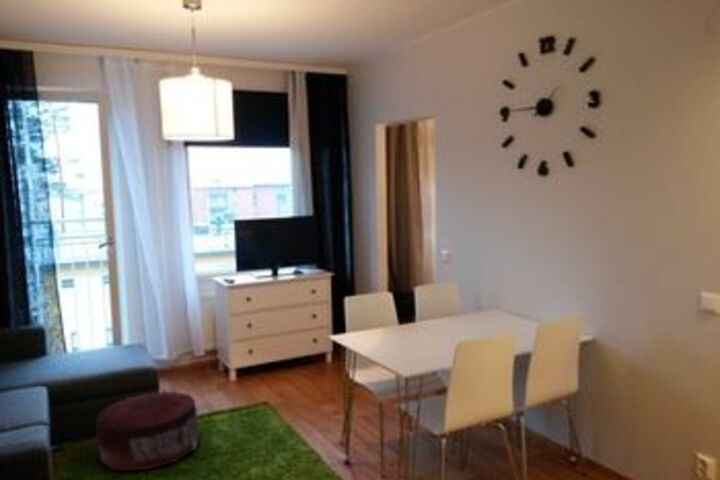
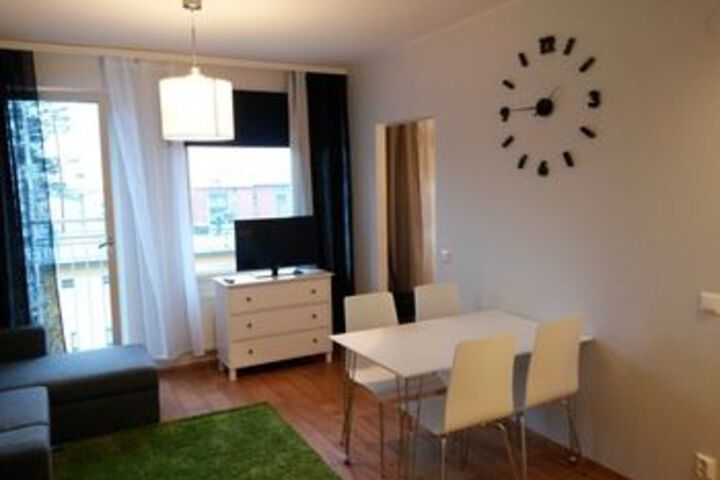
- pouf (150, 425)
